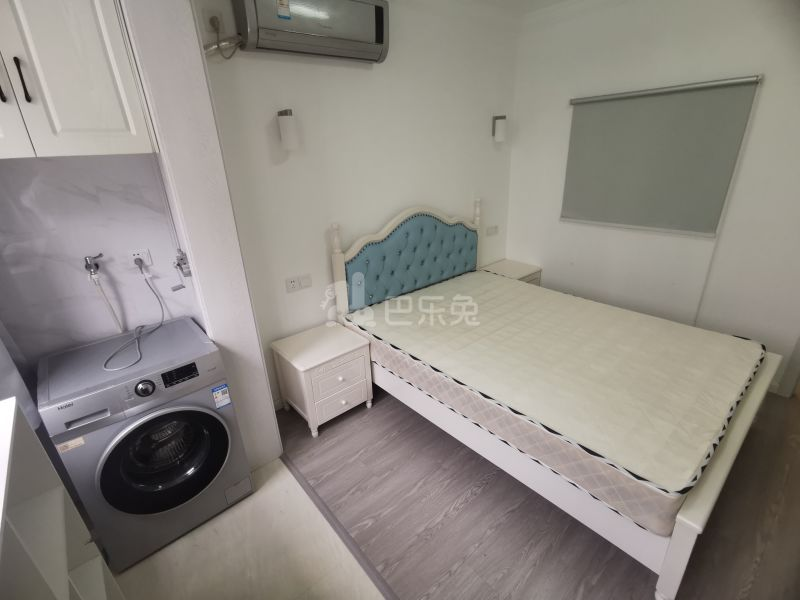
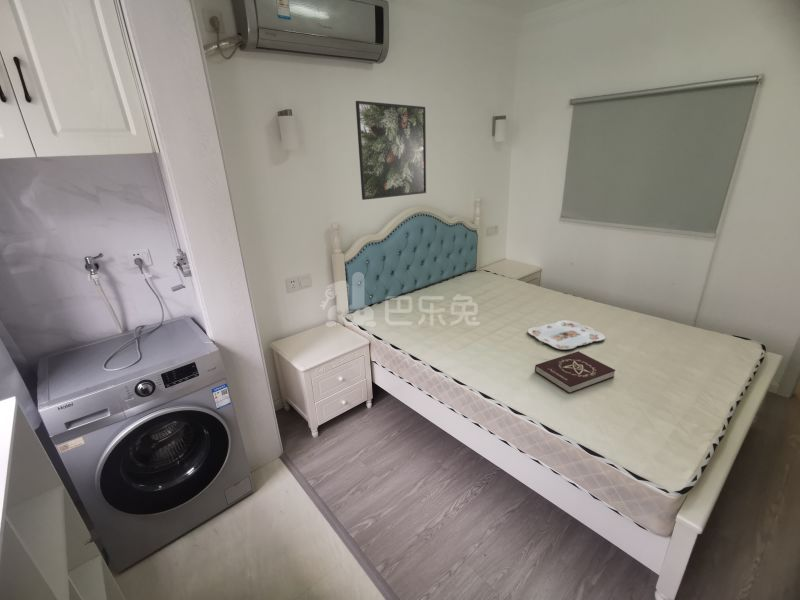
+ book (573, 370)
+ serving tray (565, 334)
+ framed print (394, 151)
